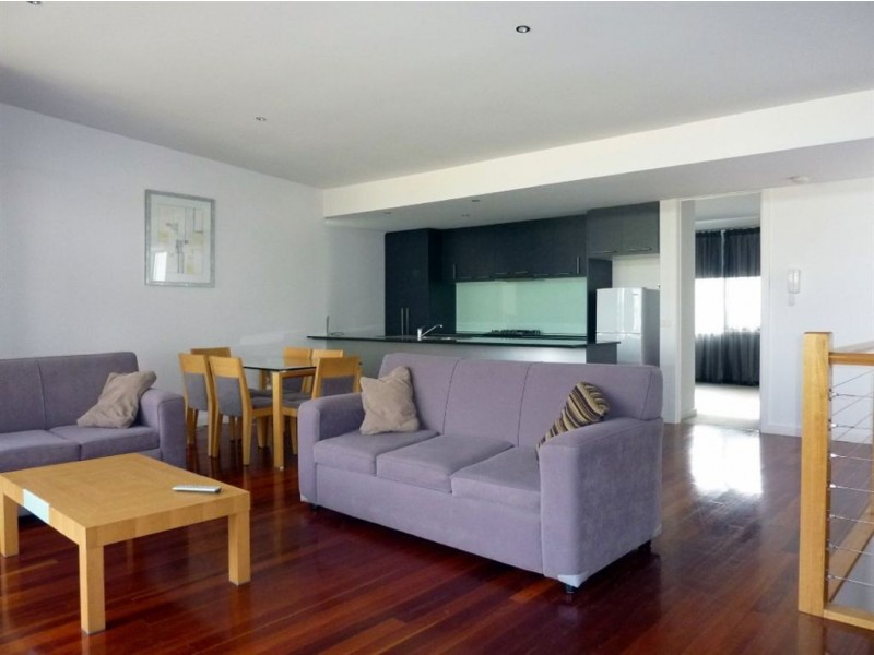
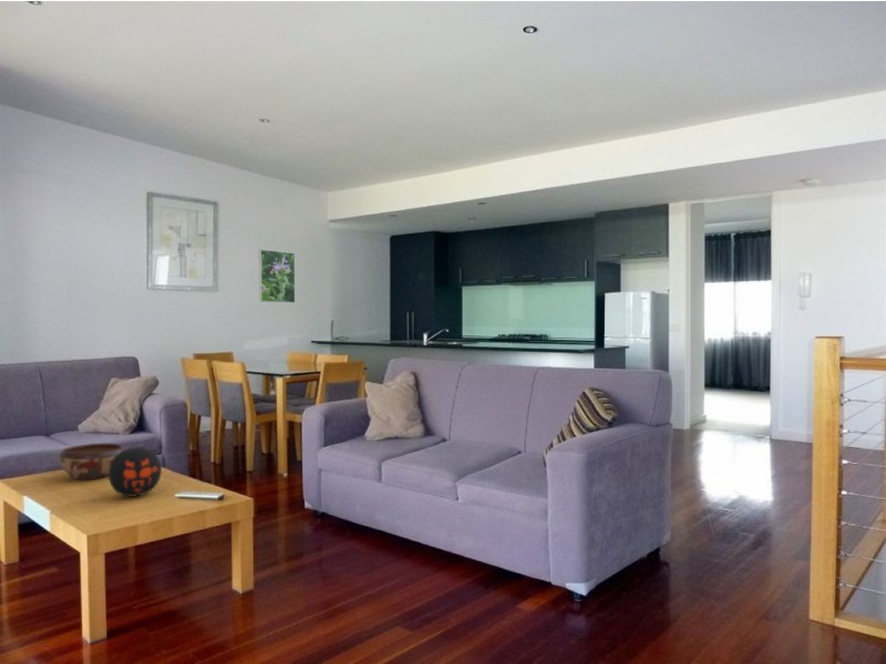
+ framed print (277, 277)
+ decorative bowl (93, 461)
+ decorative ball (135, 471)
